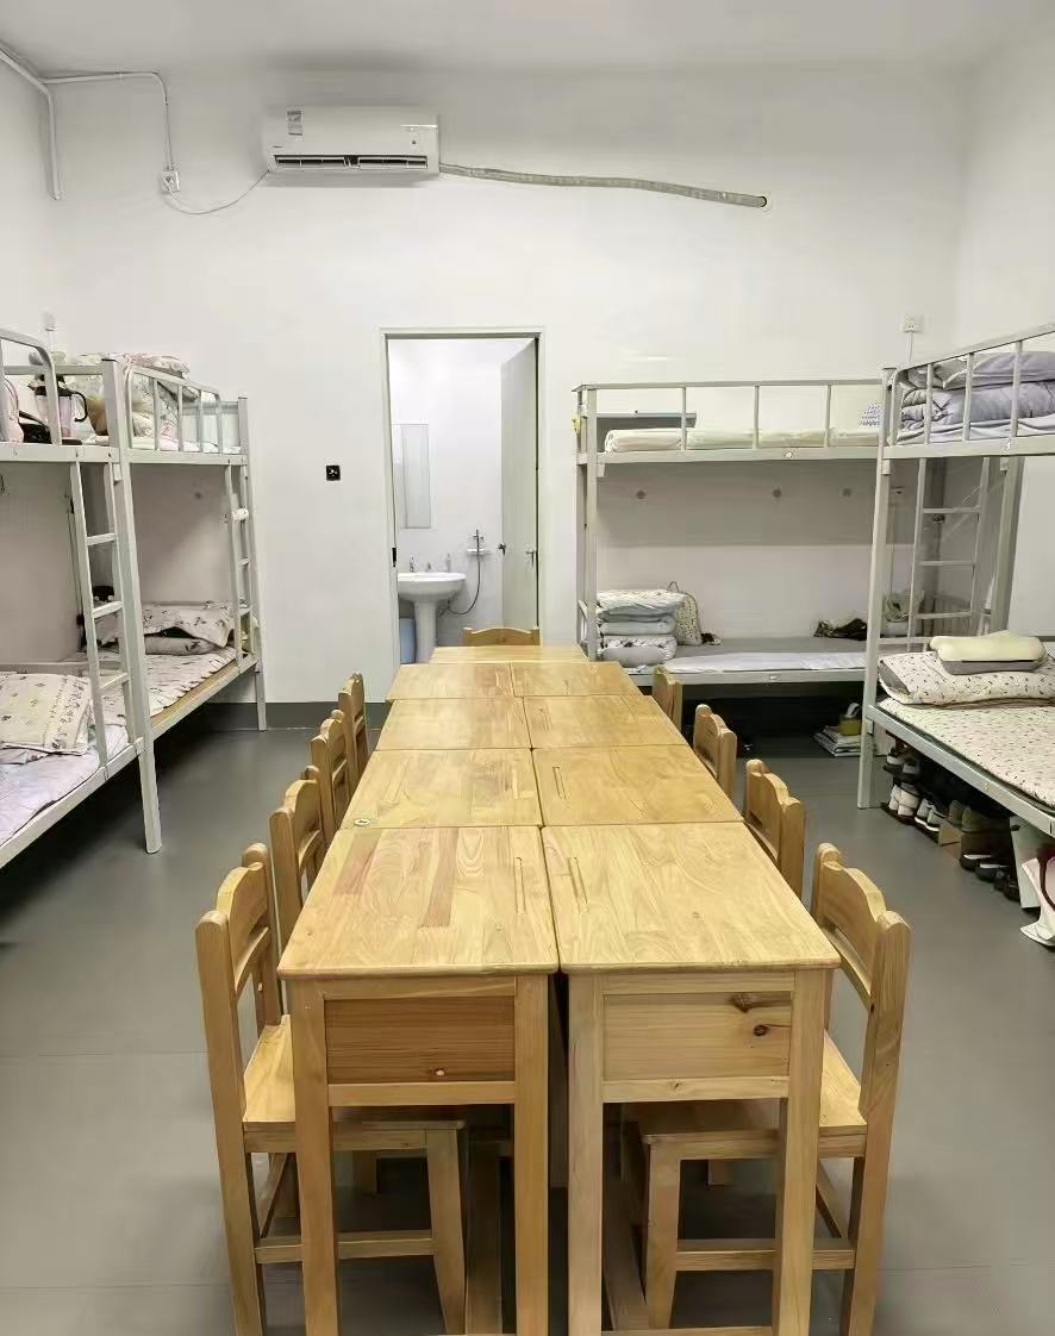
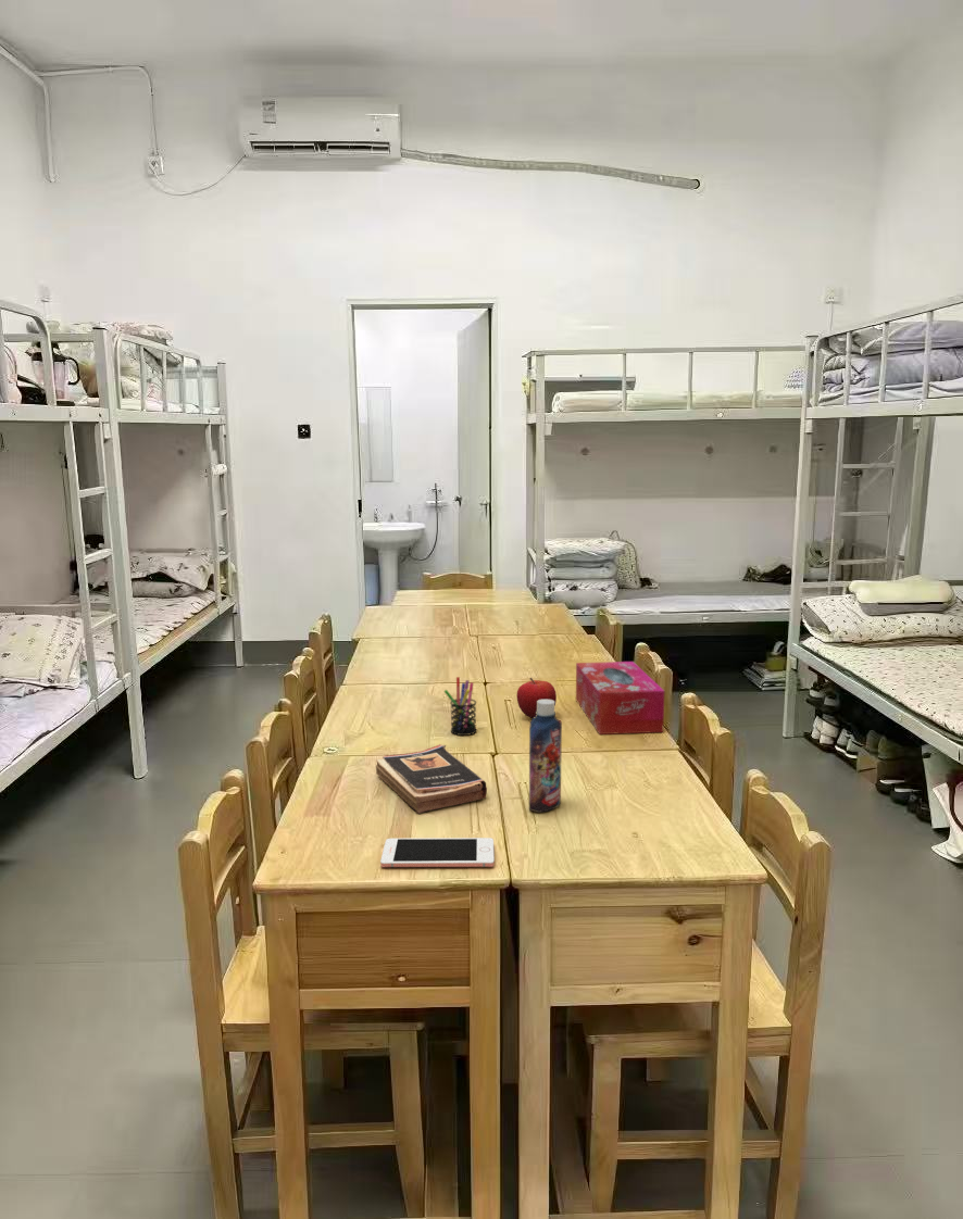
+ pen holder (460, 705)
+ cell phone (438, 852)
+ tissue box (616, 695)
+ fruit (536, 698)
+ bottle (545, 754)
+ book (429, 775)
